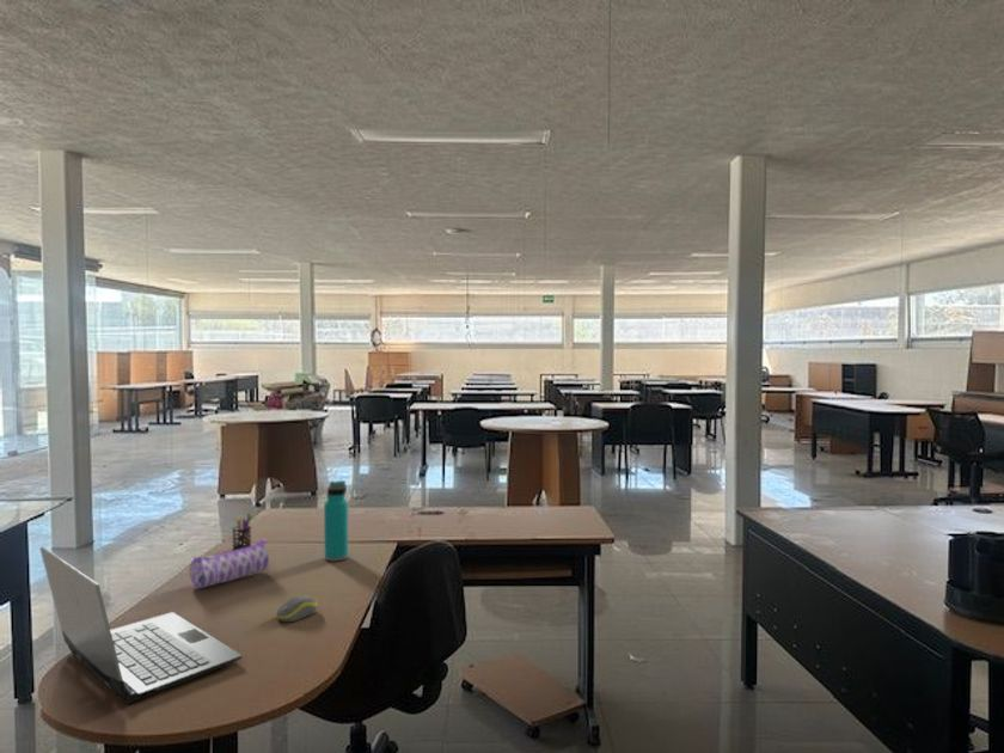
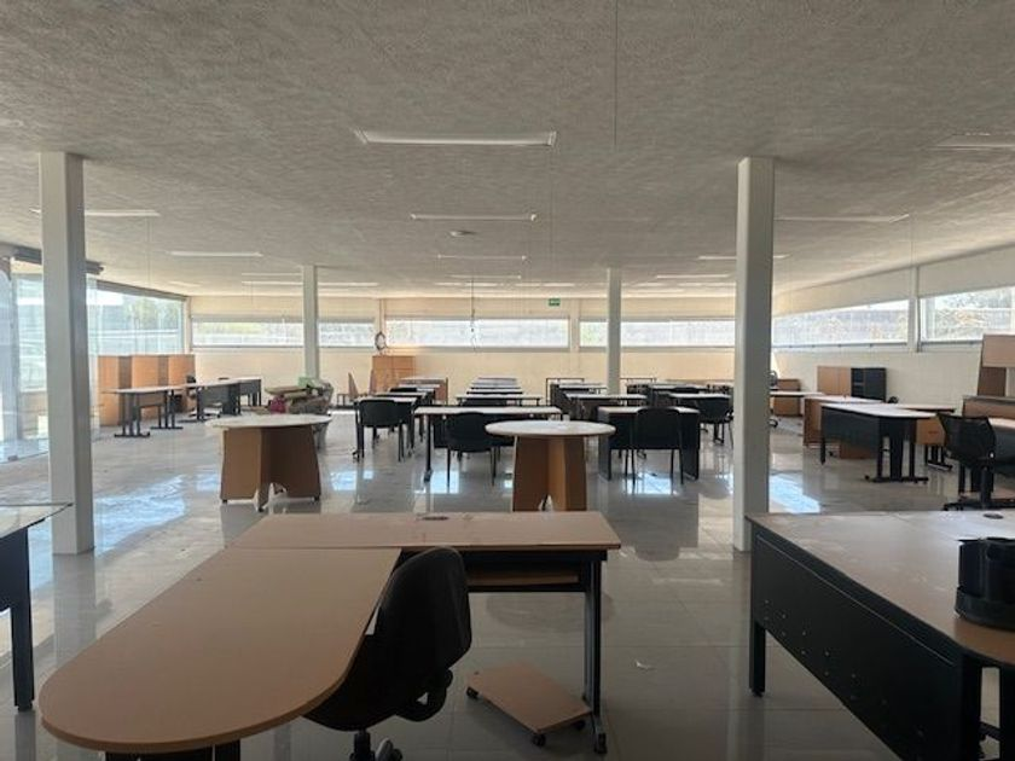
- laptop computer (146, 619)
- computer mouse (296, 606)
- water bottle (336, 519)
- pencil case (229, 563)
- pen holder (244, 529)
